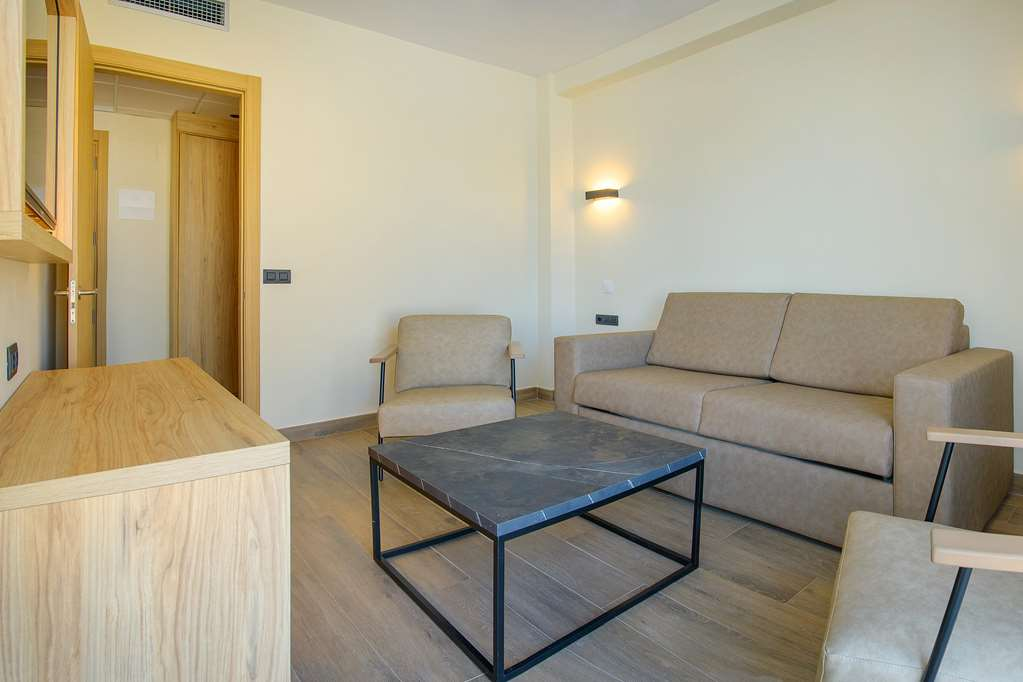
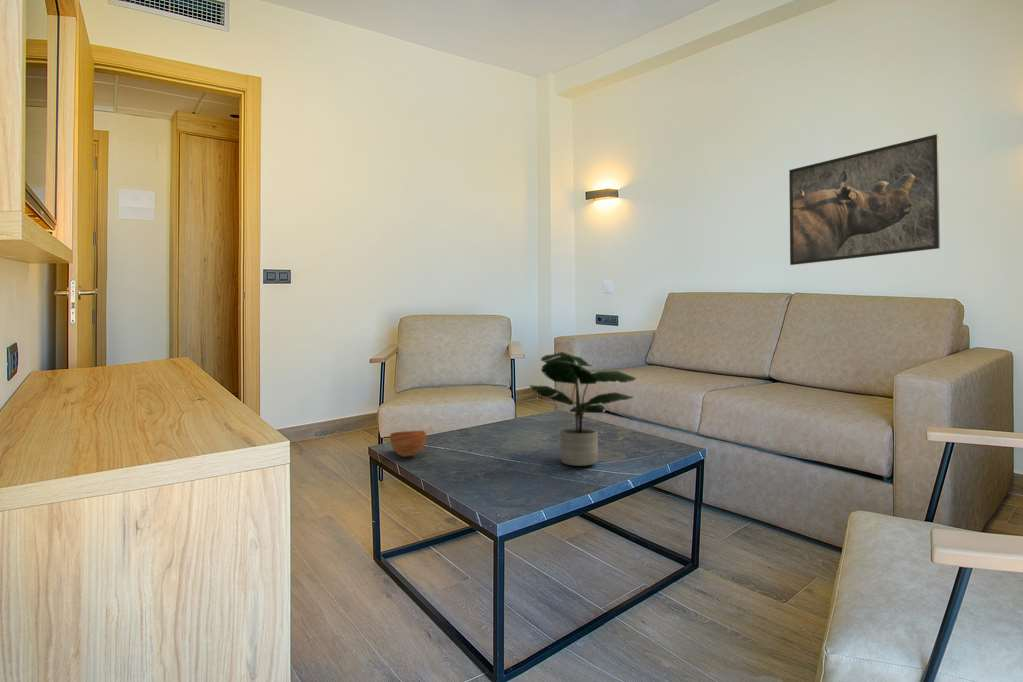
+ cup (405, 441)
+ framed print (857, 205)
+ potted plant (583, 406)
